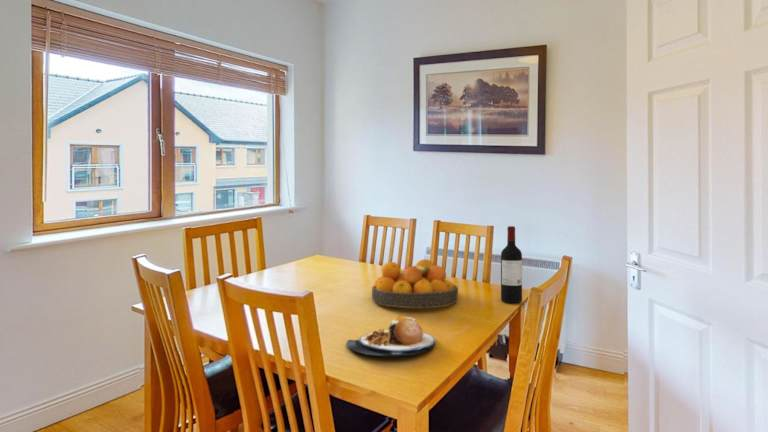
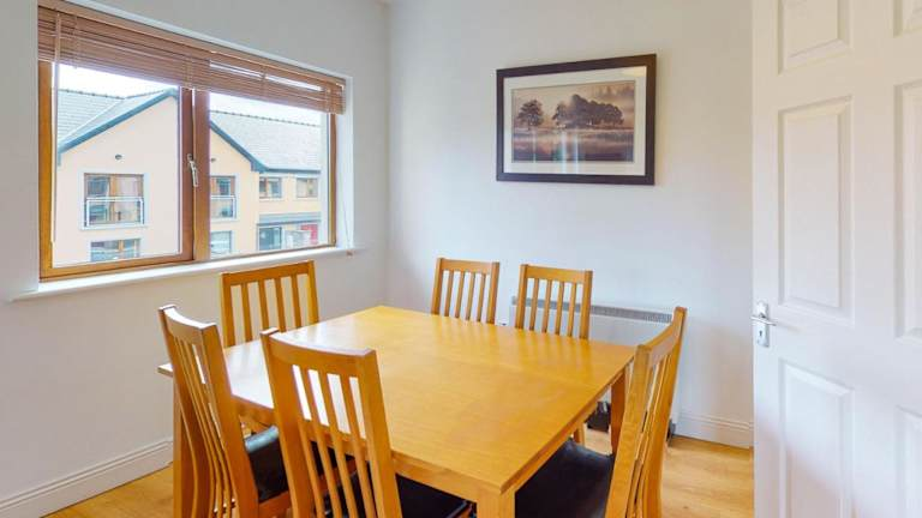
- fruit bowl (414, 280)
- plate (390, 330)
- wine bottle (511, 264)
